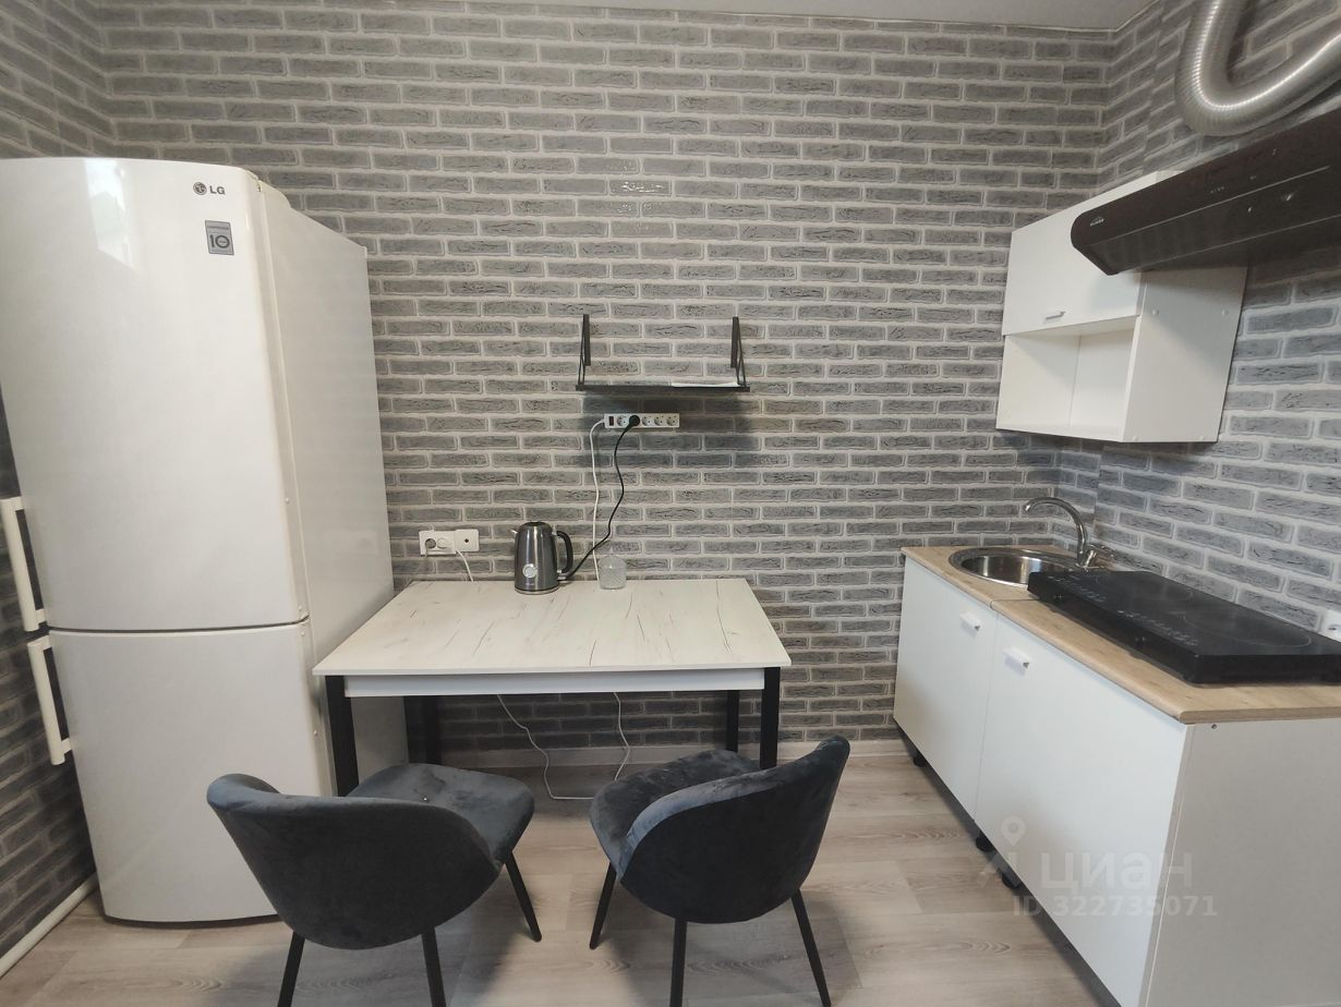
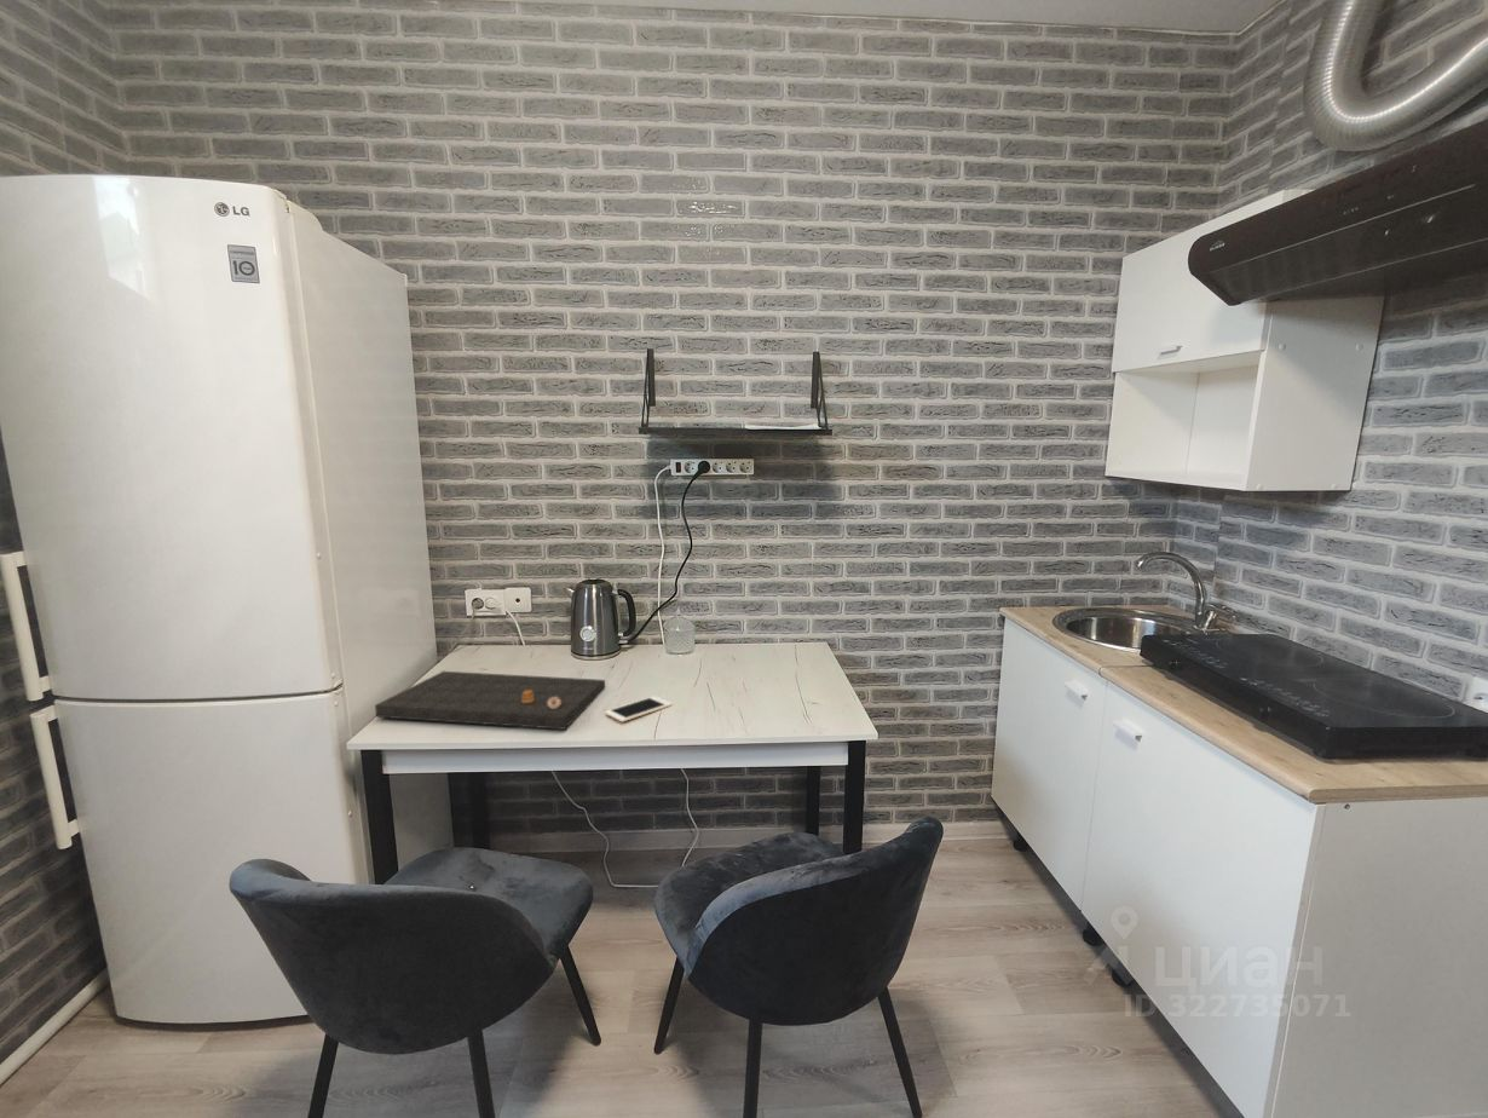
+ cell phone (639, 708)
+ cutting board (497, 691)
